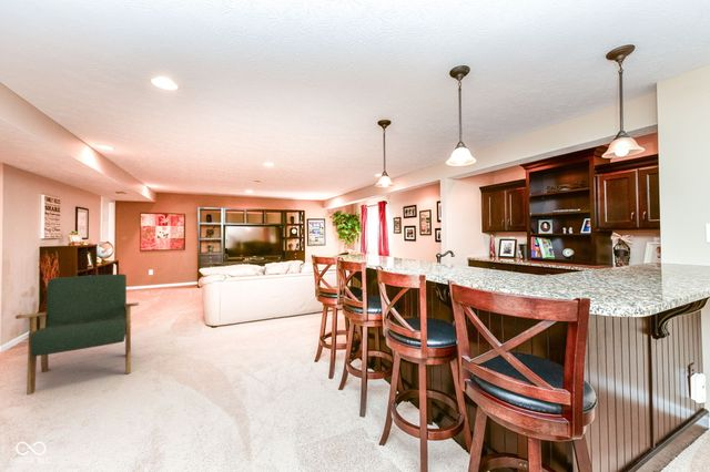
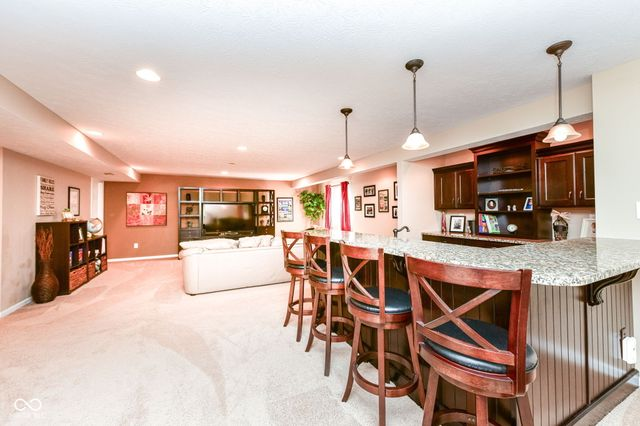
- armchair (85, 325)
